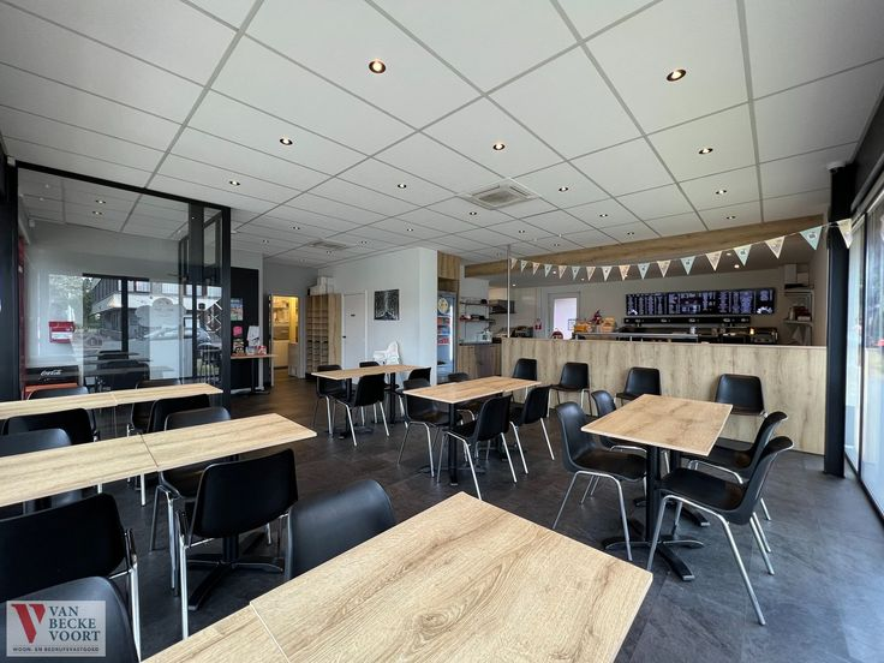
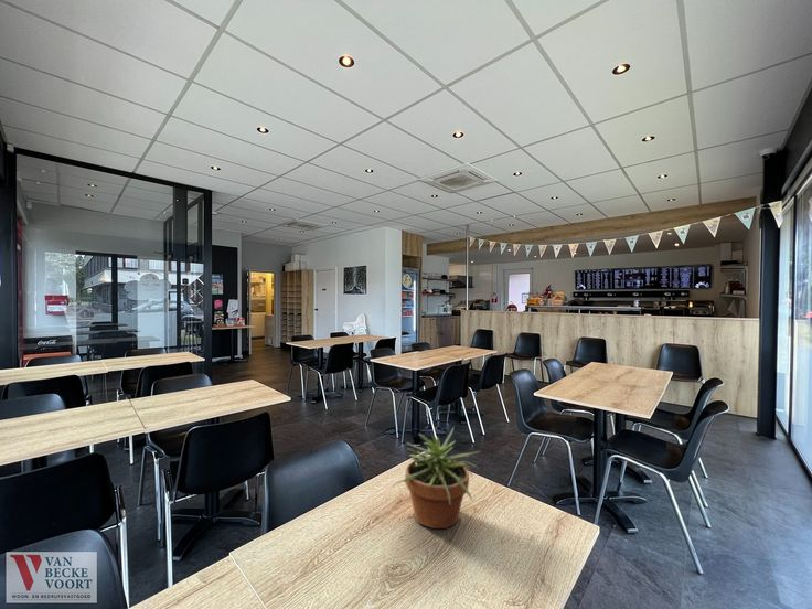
+ potted plant (438, 474)
